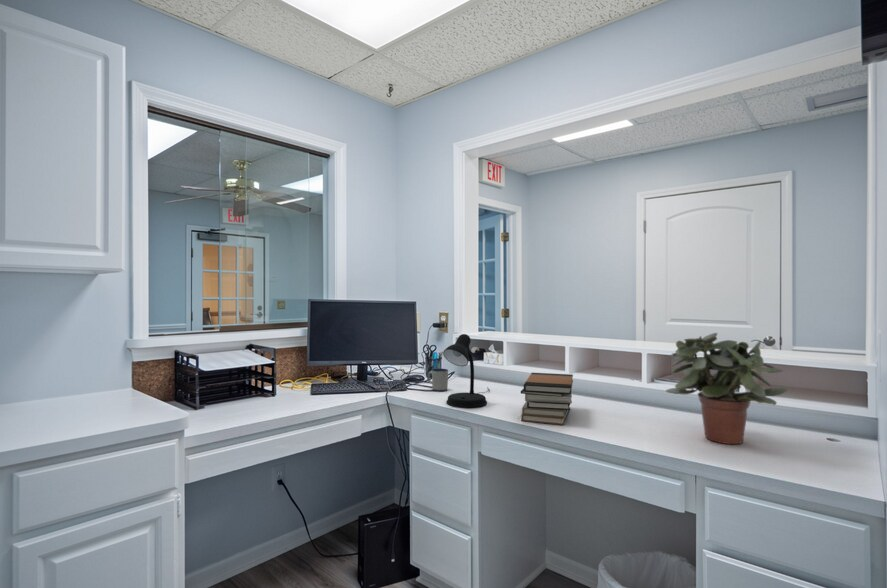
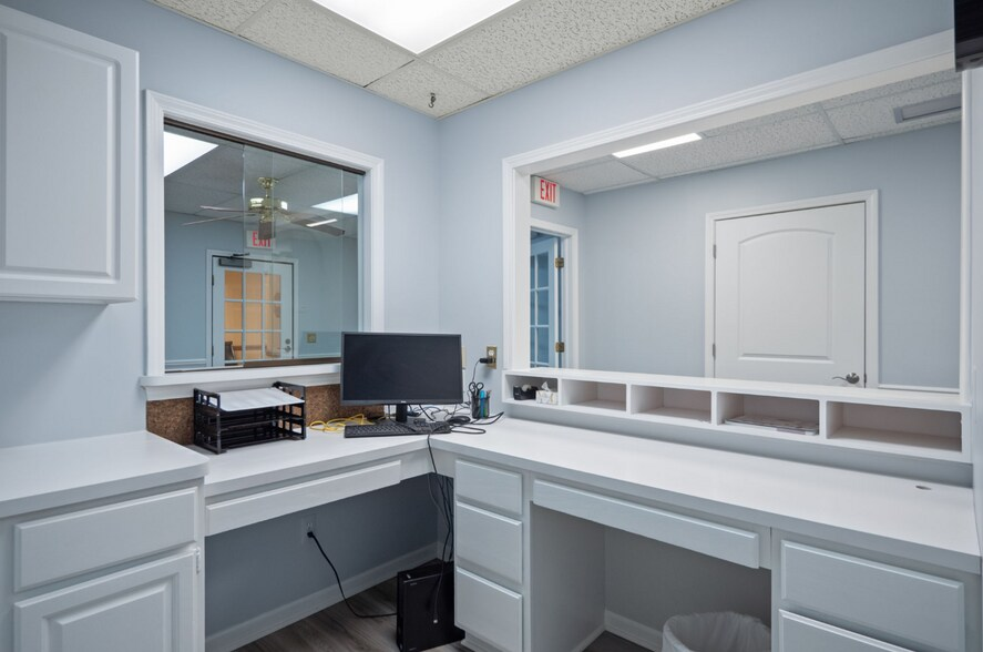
- mug (437, 379)
- book stack (548, 396)
- potted plant (725, 385)
- desk lamp (473, 365)
